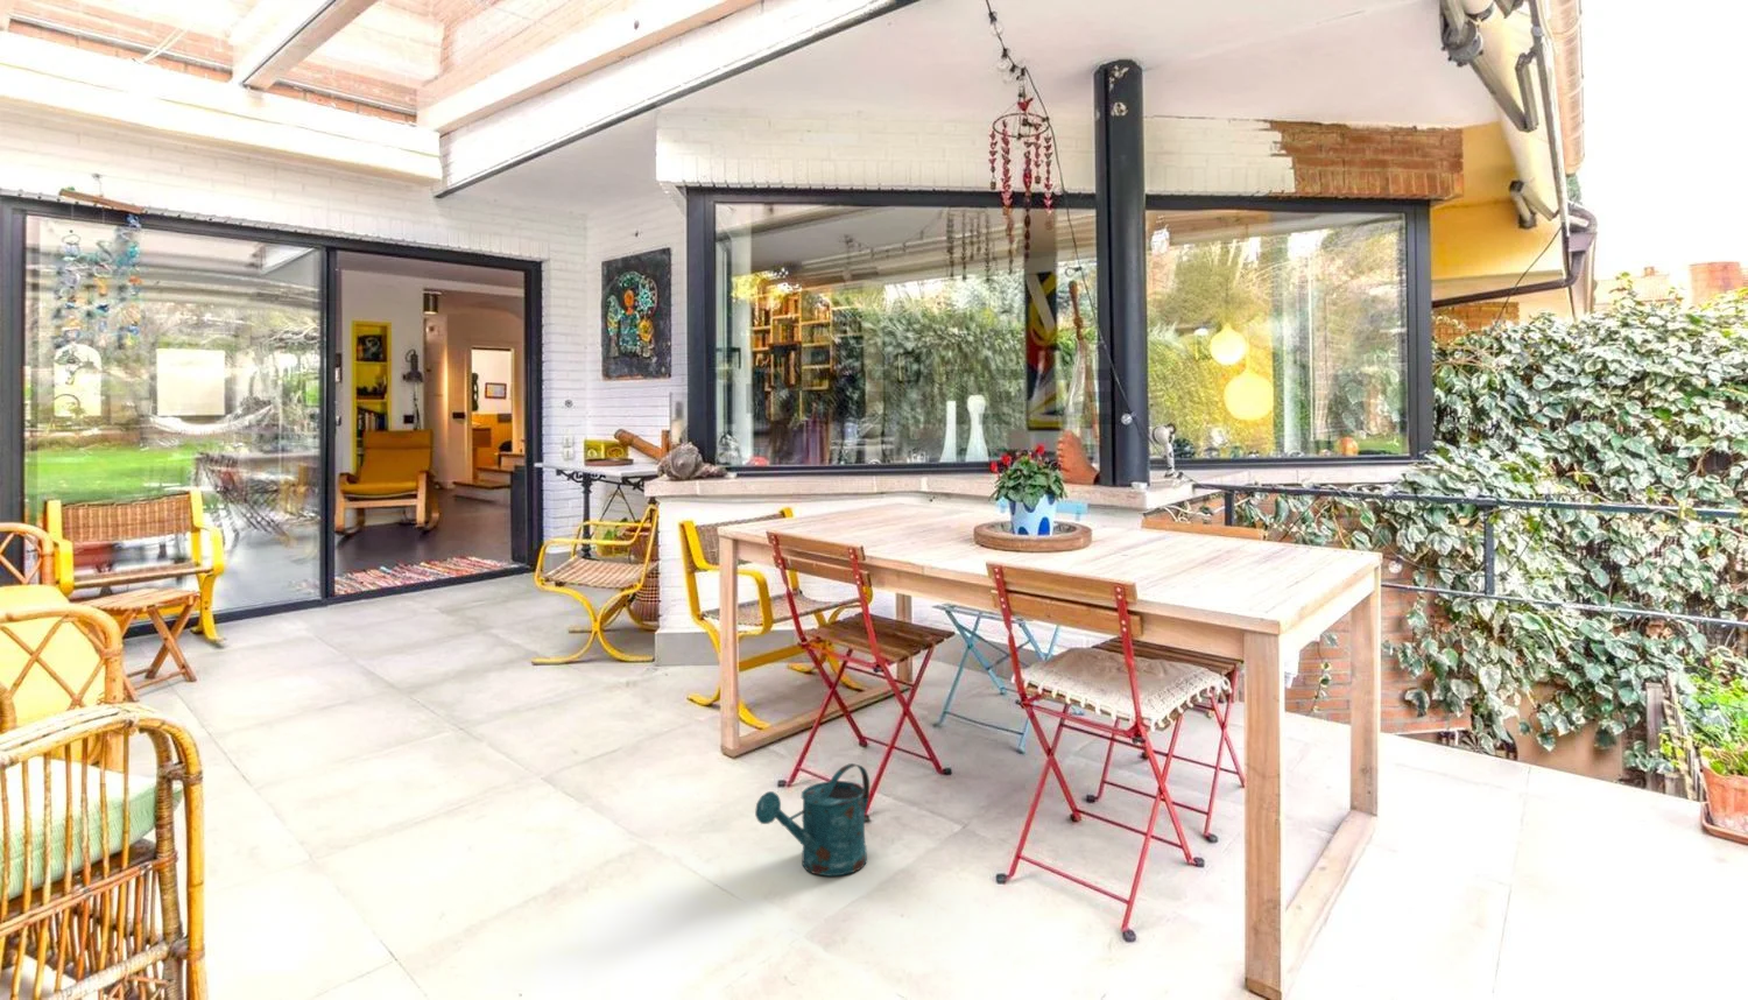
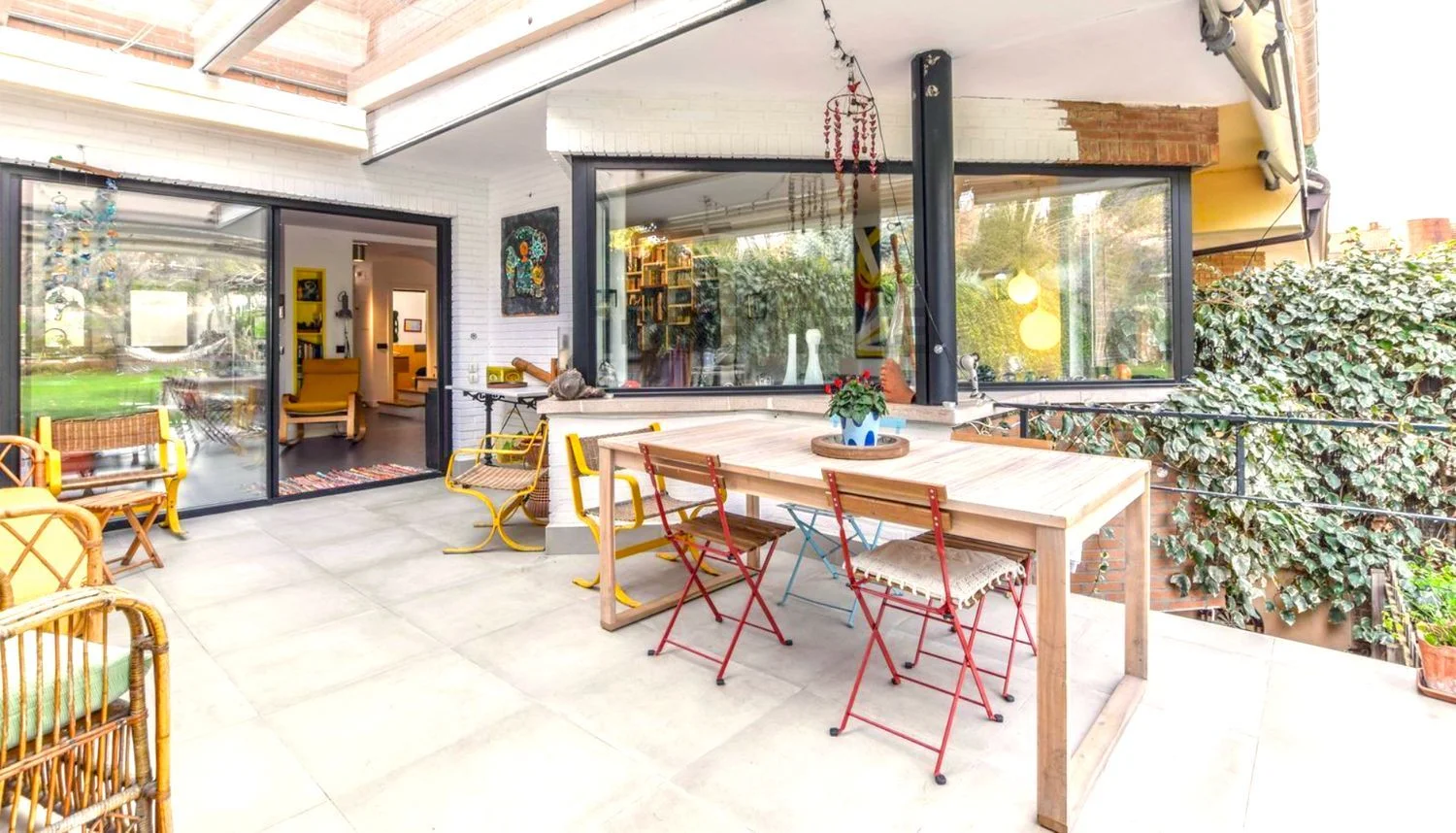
- watering can (818, 821)
